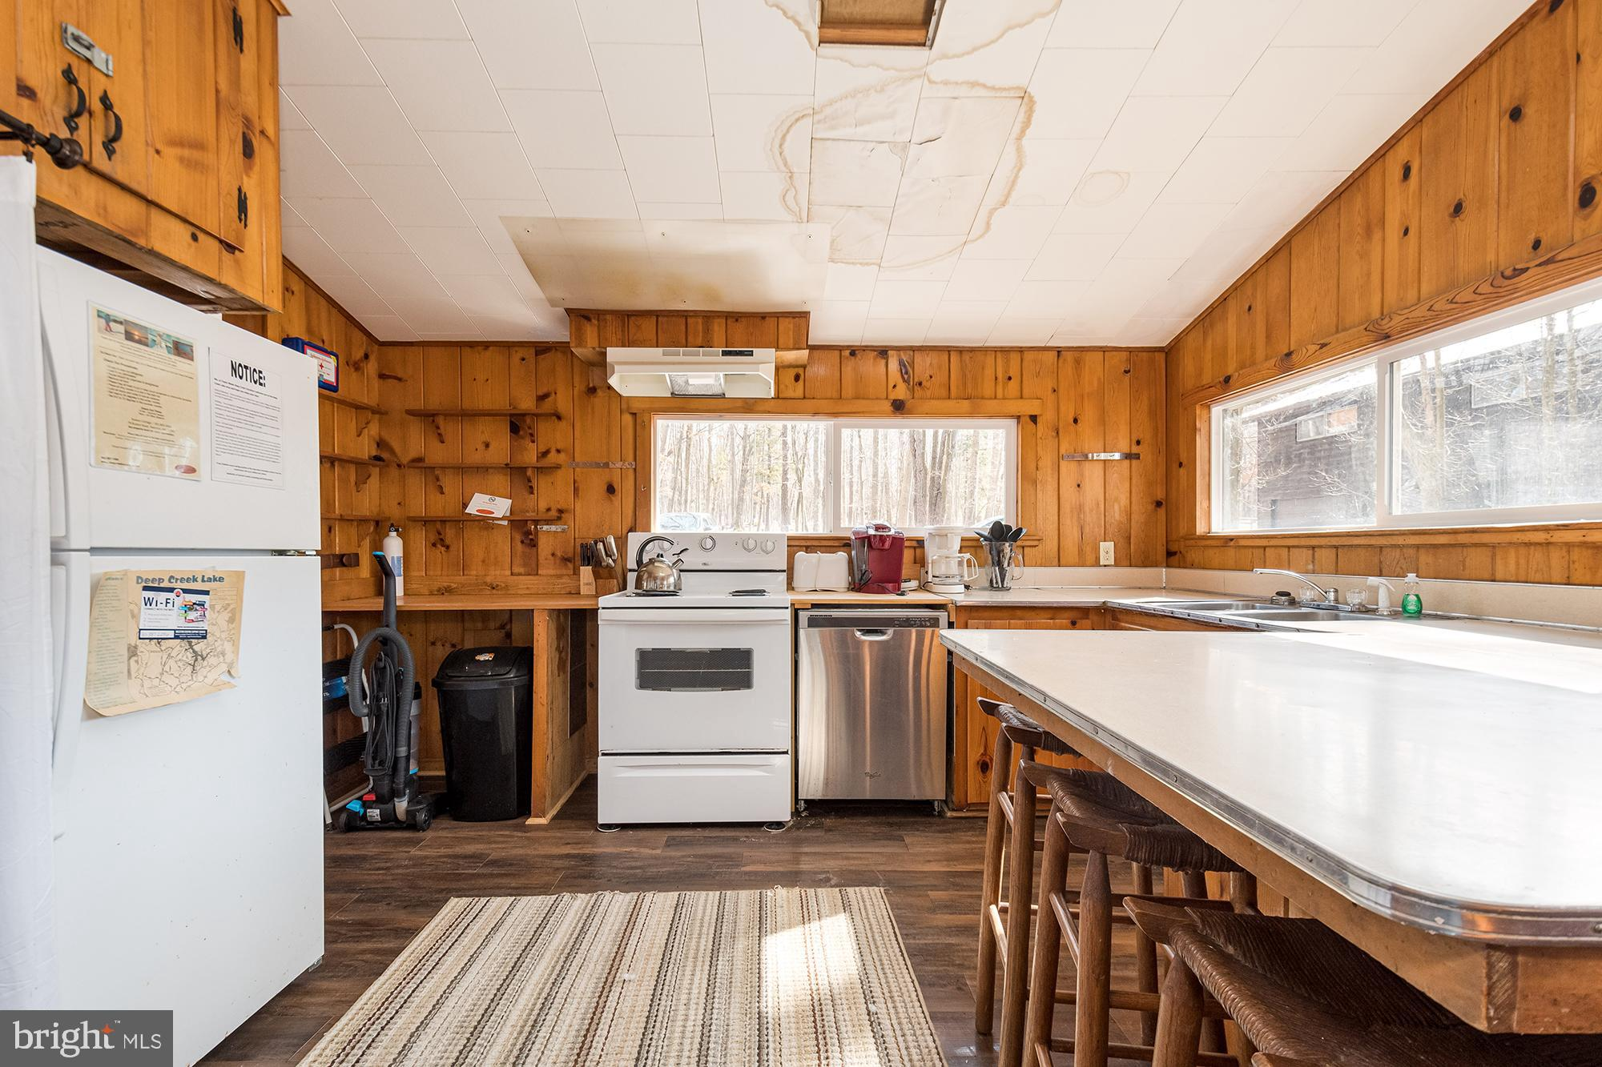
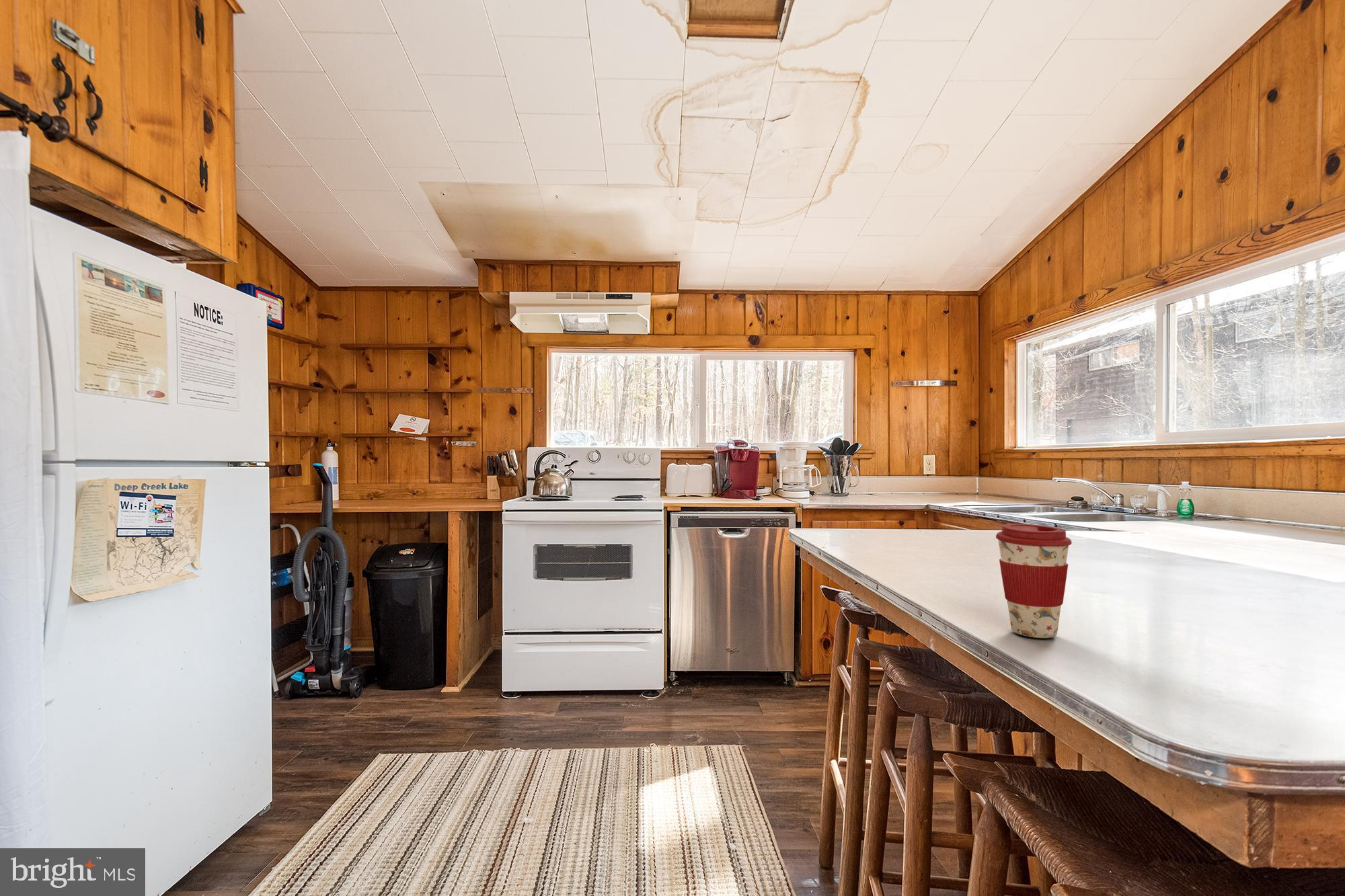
+ coffee cup (1033, 579)
